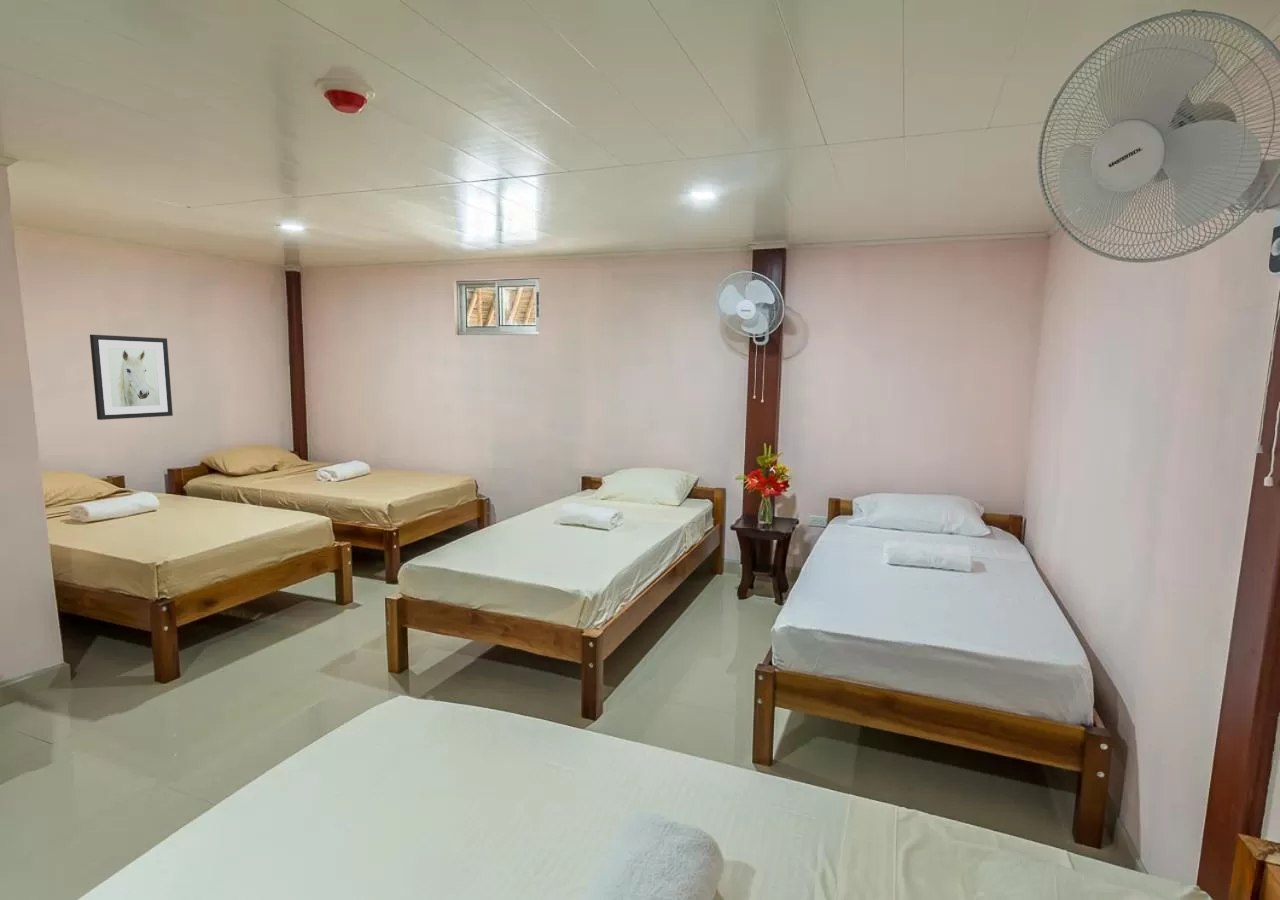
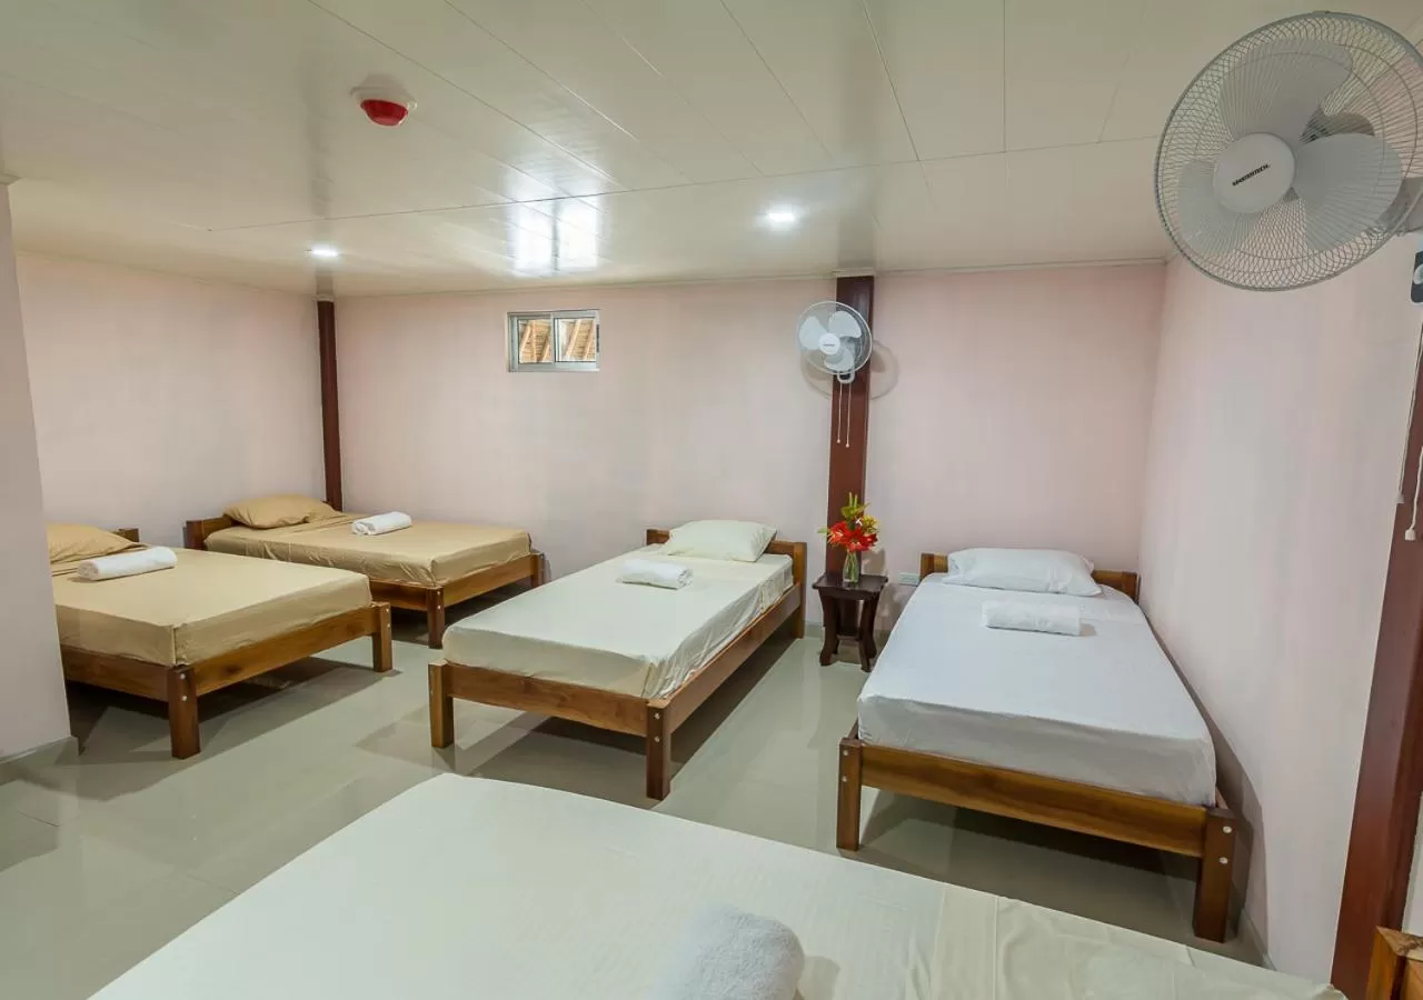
- wall art (133, 377)
